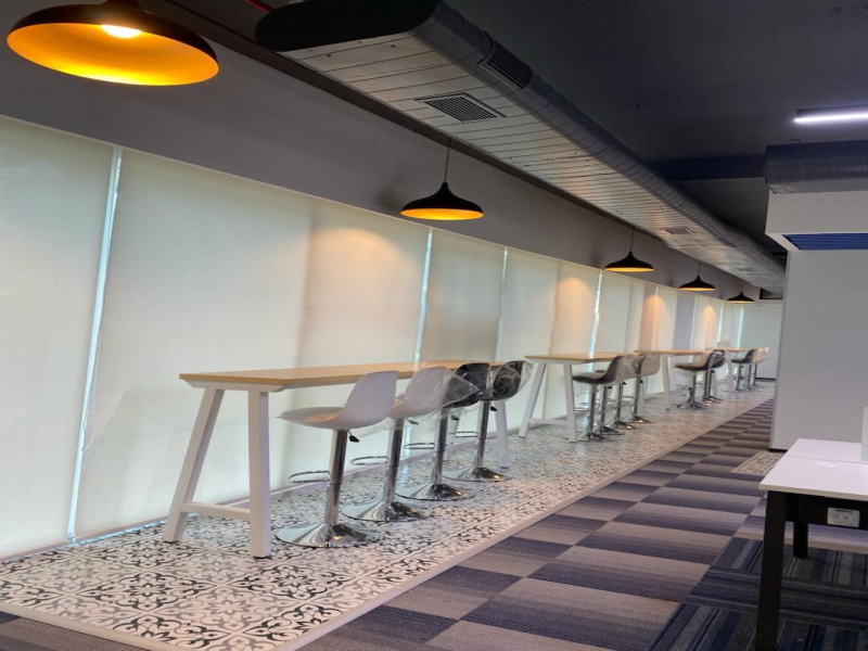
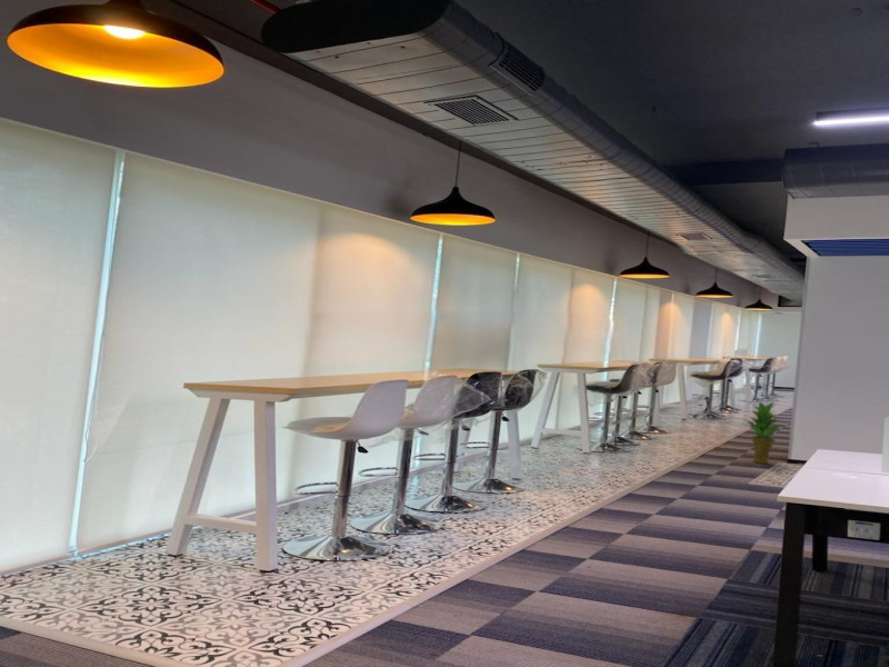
+ potted plant (763, 431)
